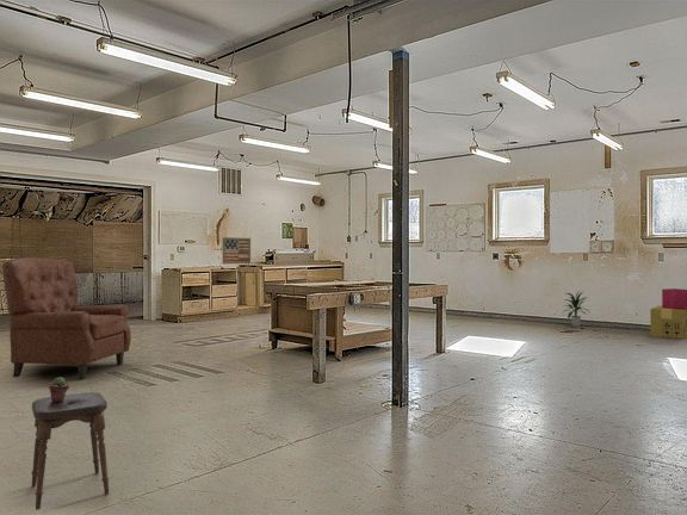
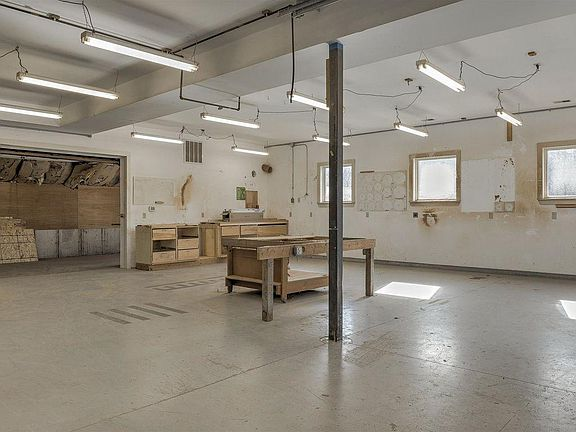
- indoor plant (575, 308)
- storage bin (676, 298)
- potted succulent (57, 389)
- wall art (236, 250)
- chair (64, 314)
- stool (50, 436)
- cardboard box (669, 321)
